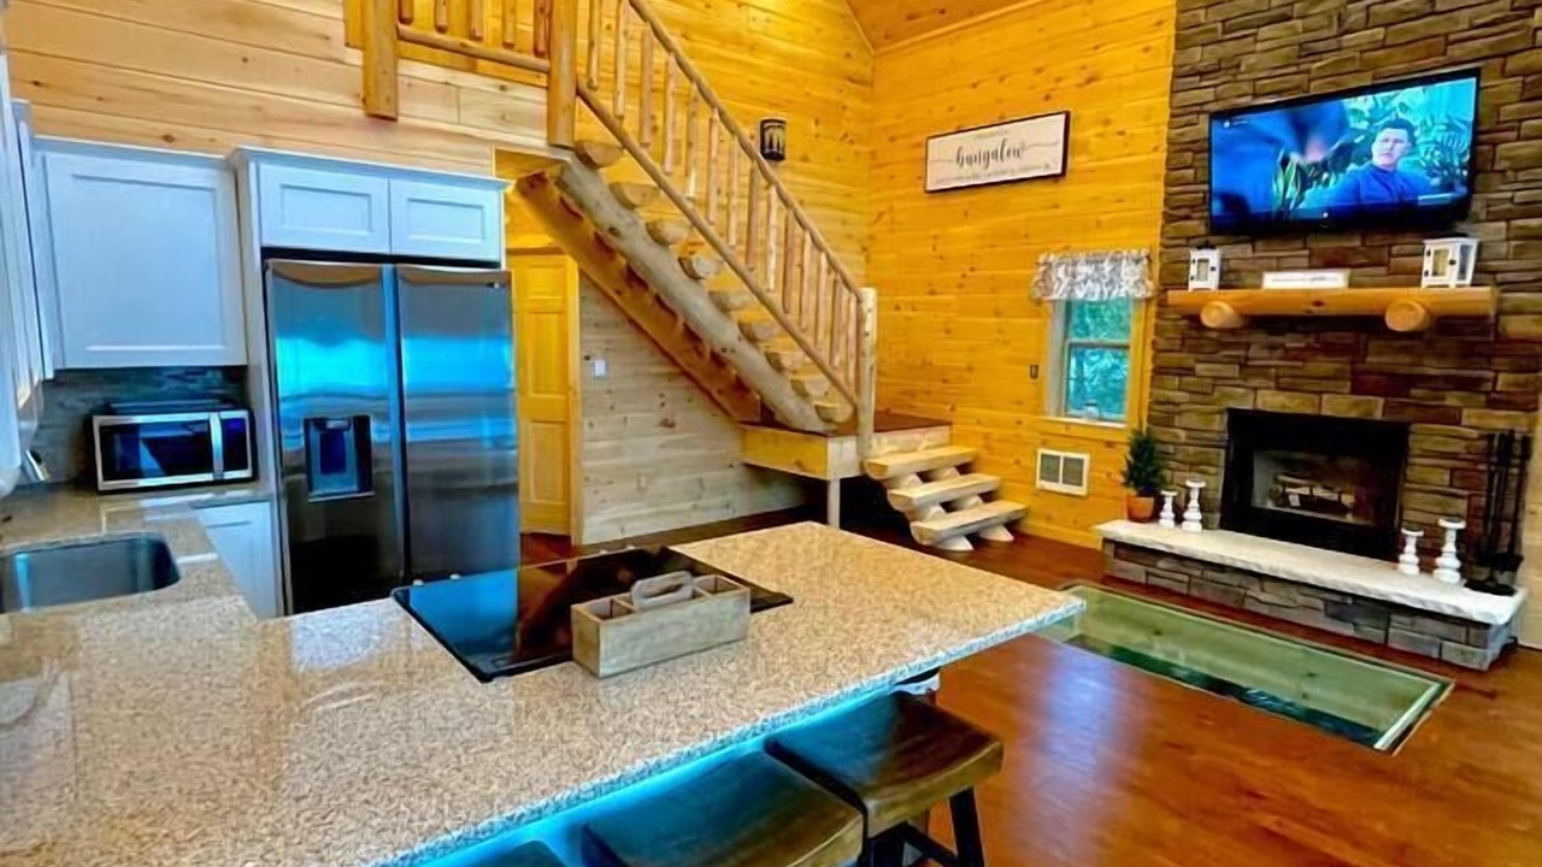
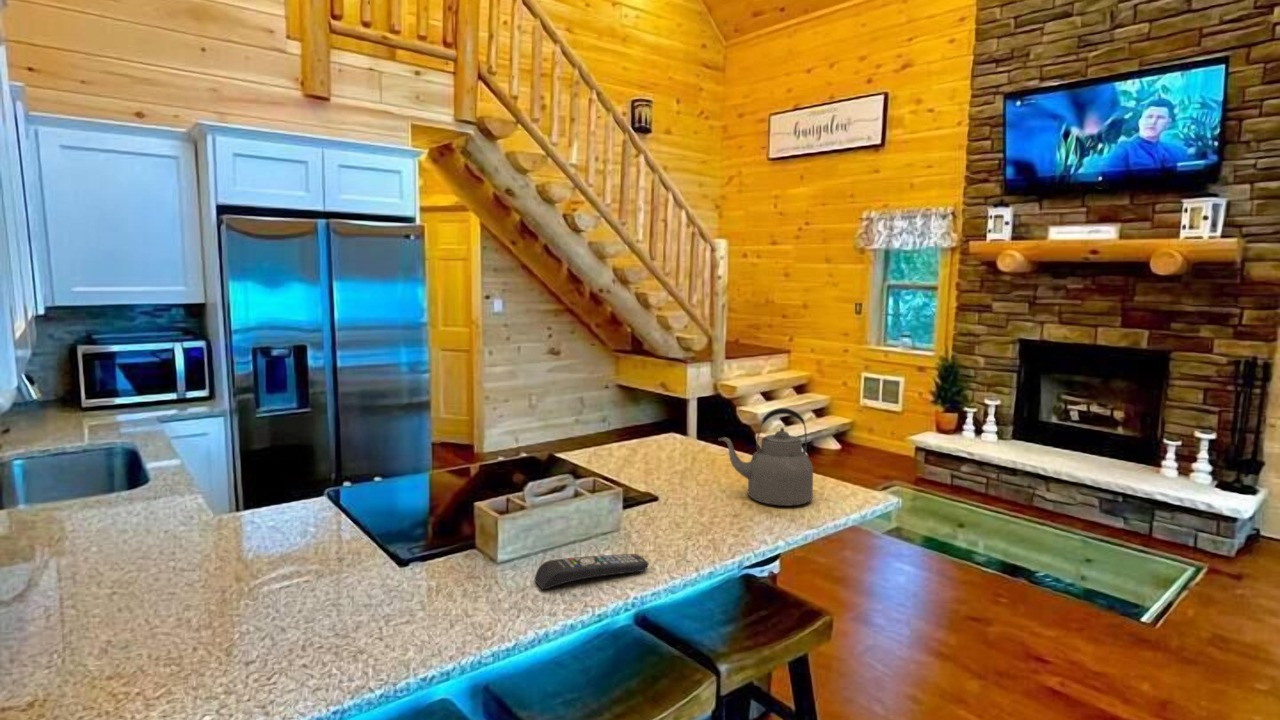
+ kettle (765, 452)
+ remote control (592, 567)
